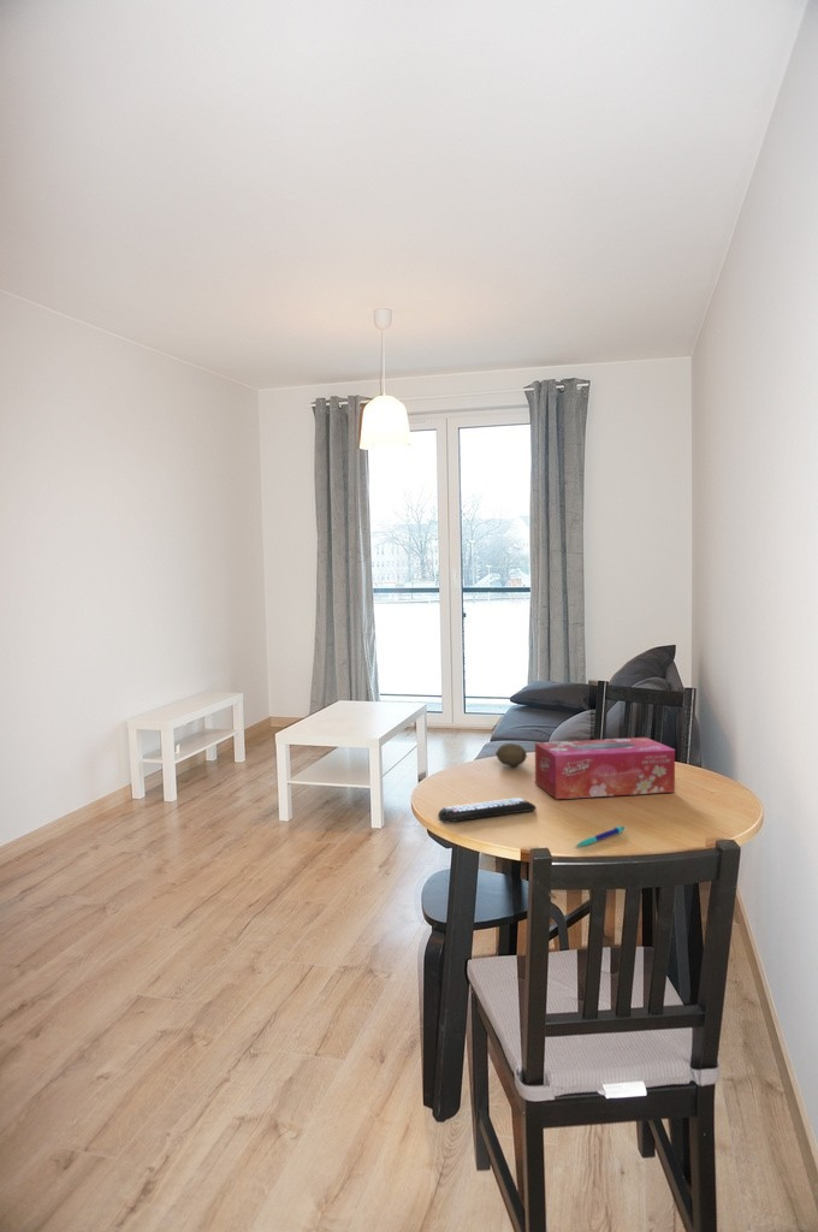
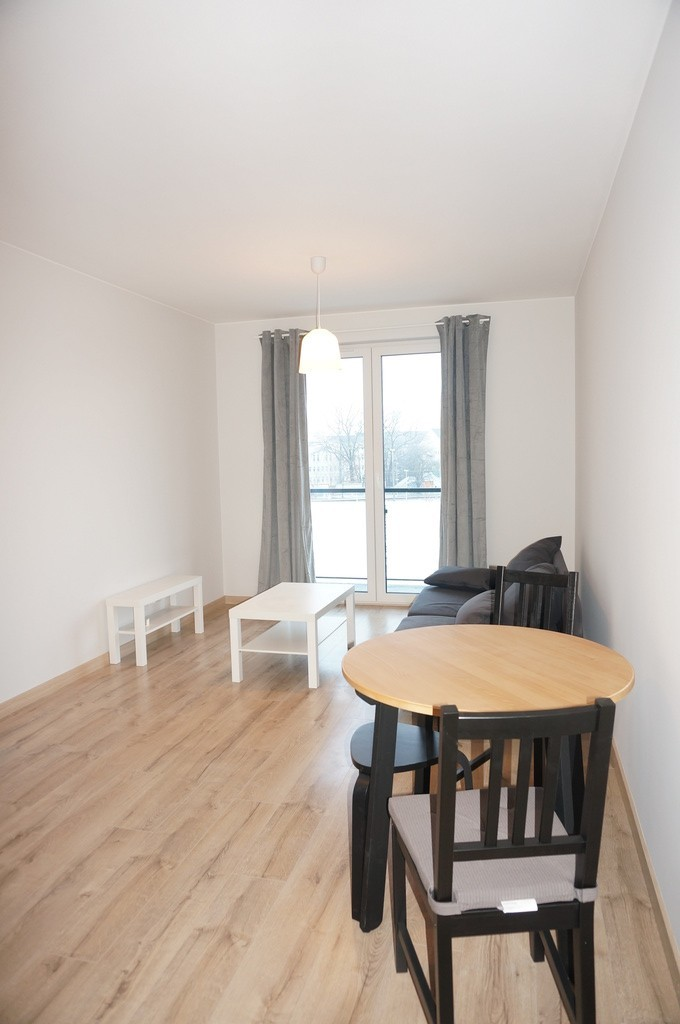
- fruit (511, 754)
- pen (599, 836)
- tissue box (603, 766)
- remote control (487, 810)
